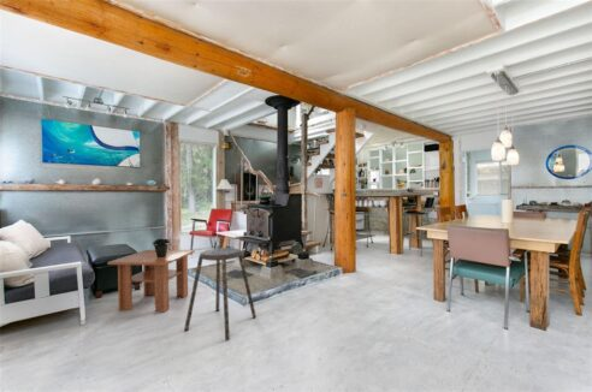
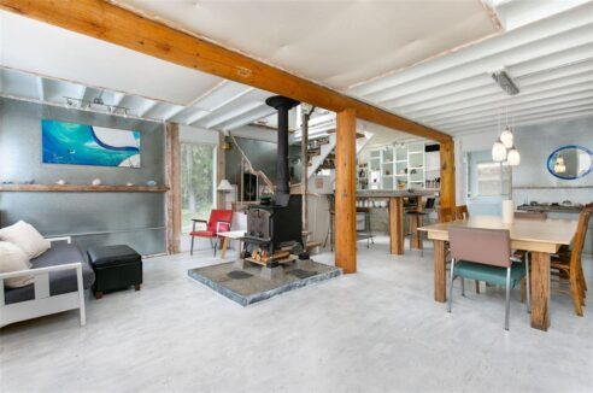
- potted plant (160, 239)
- coffee table (155, 278)
- stool (223, 287)
